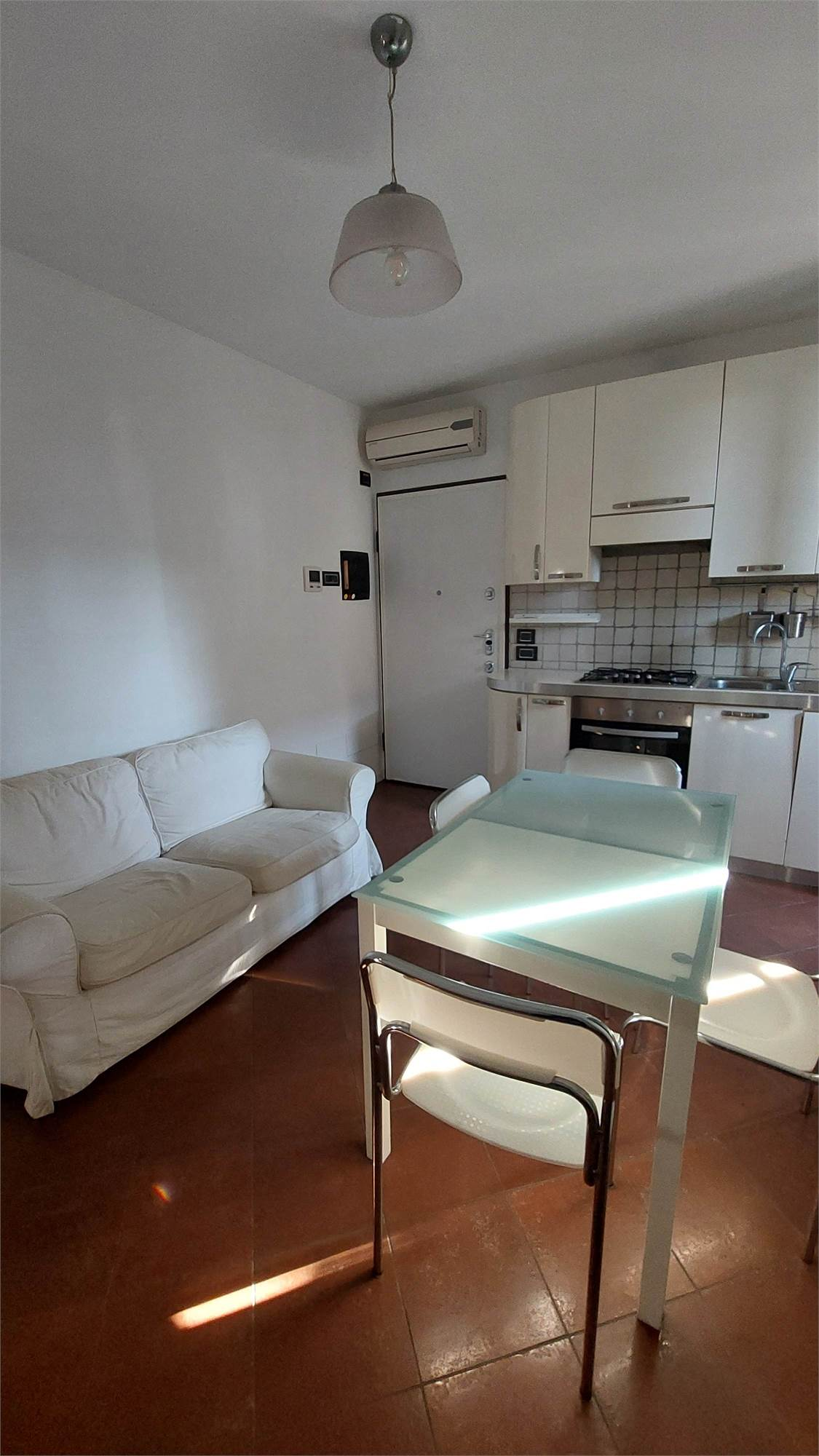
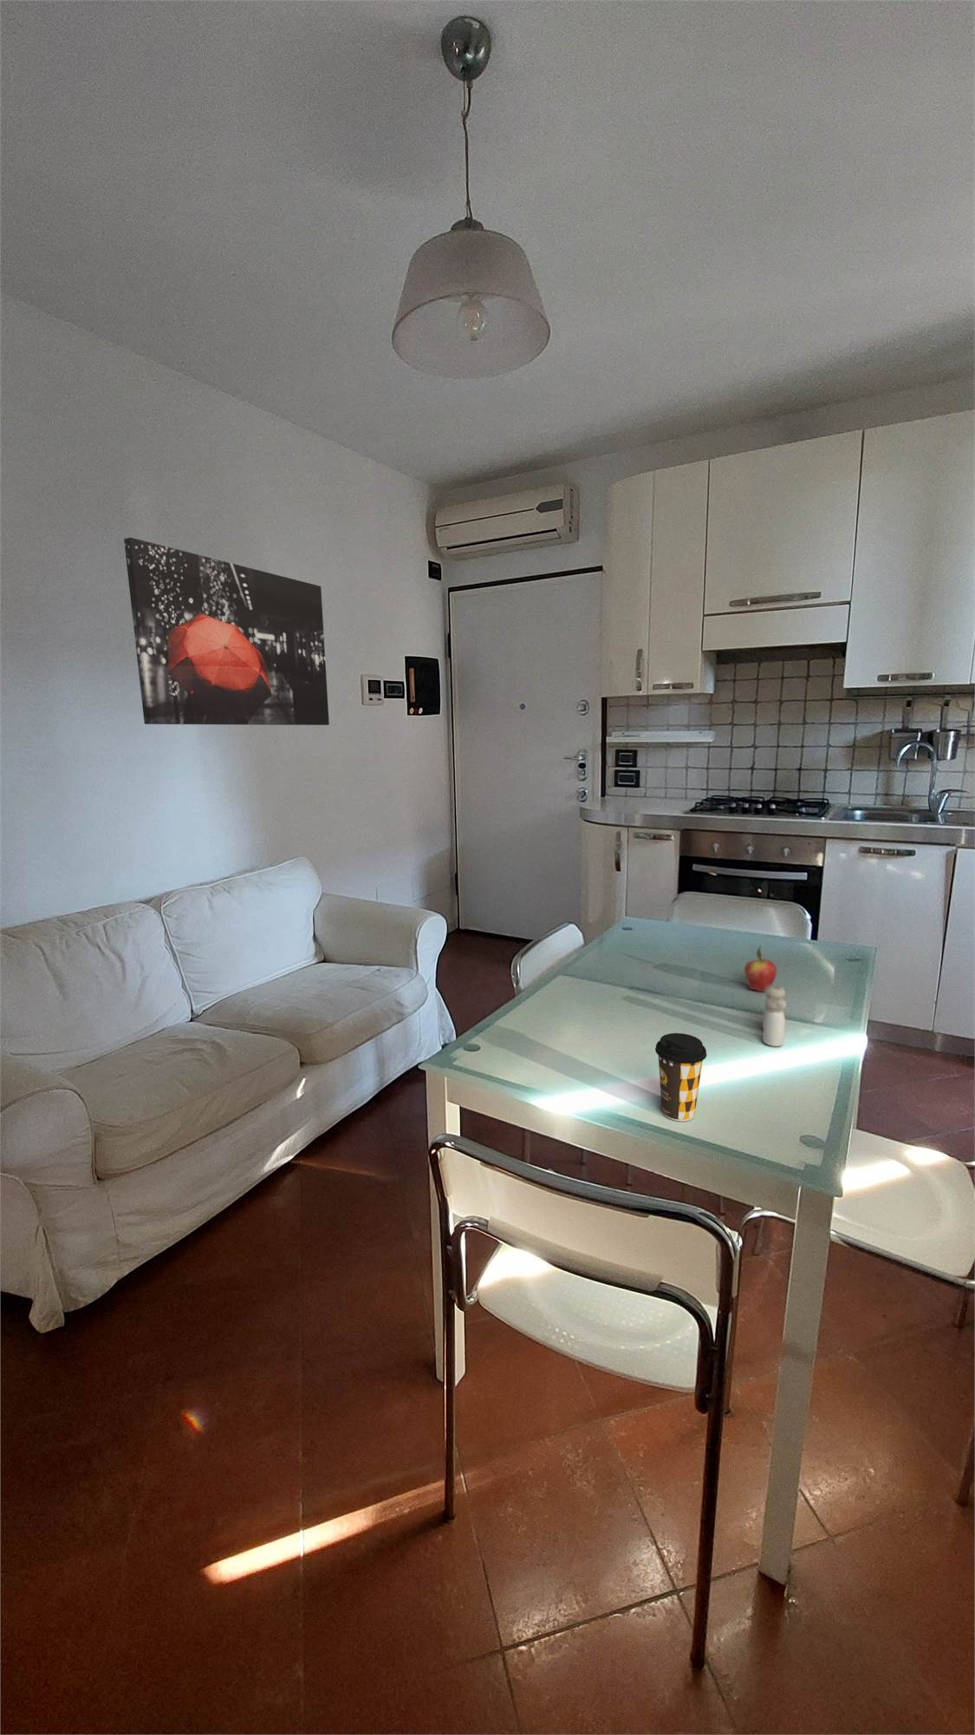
+ wall art (243, 646)
+ fruit (760, 968)
+ salt and pepper shaker (774, 1013)
+ coffee cup (680, 1076)
